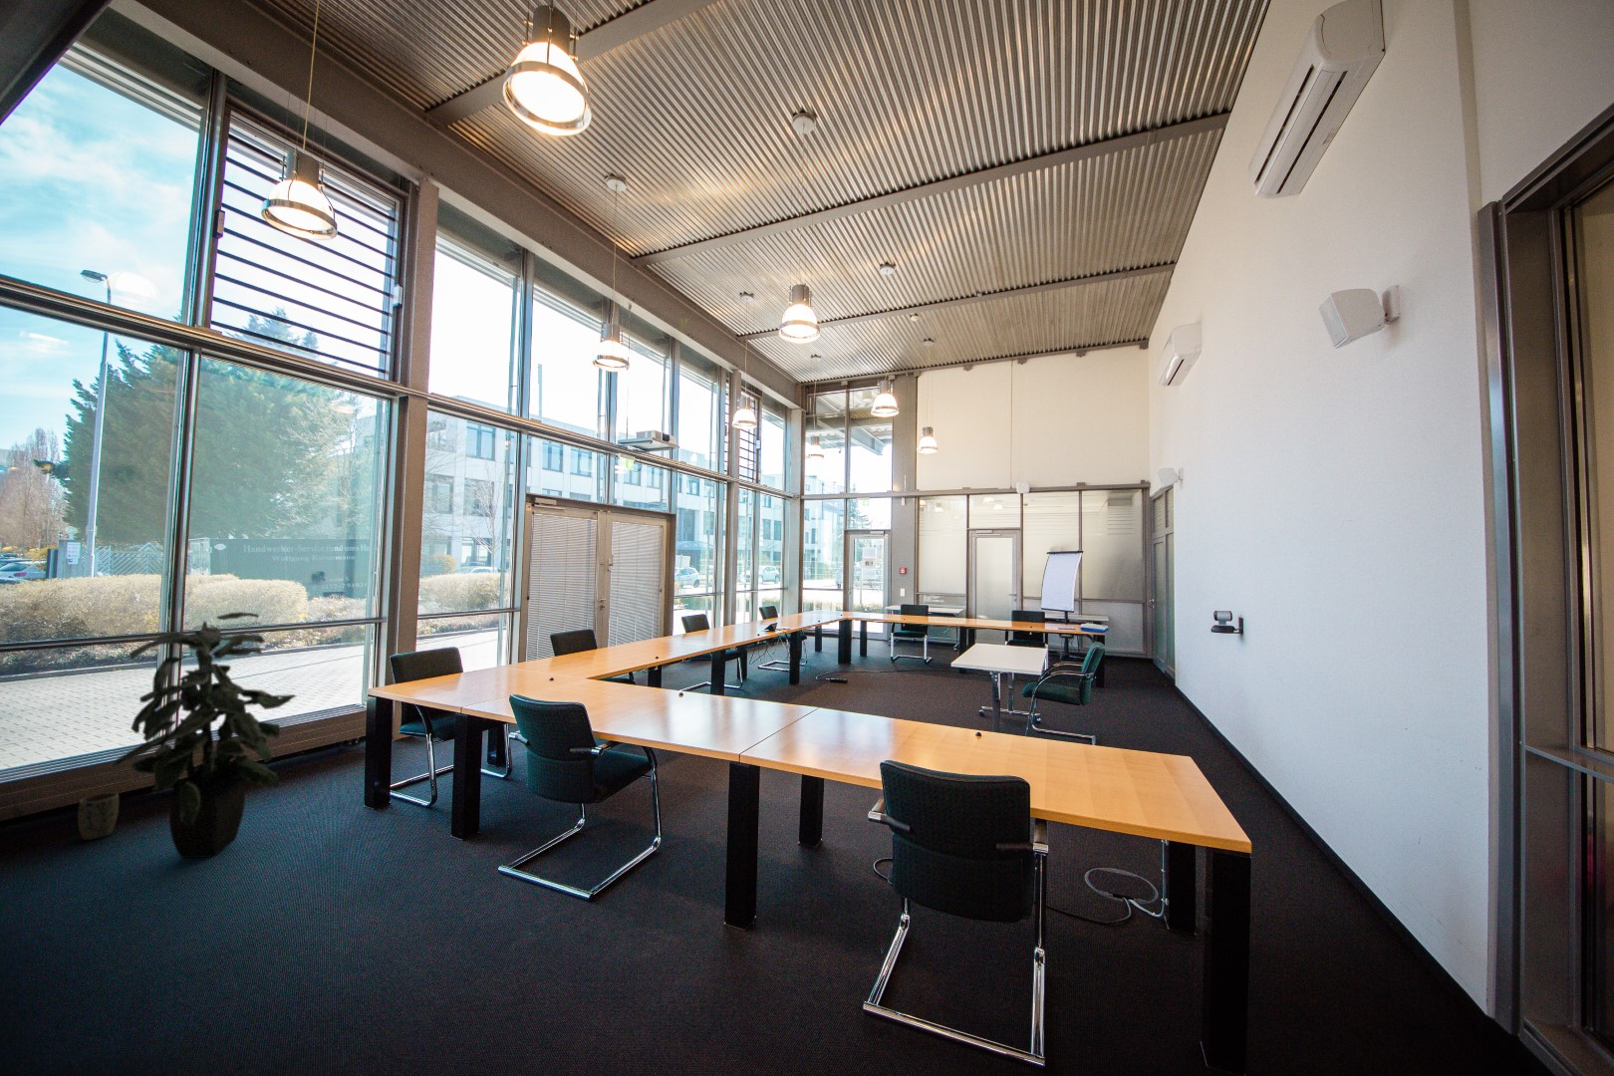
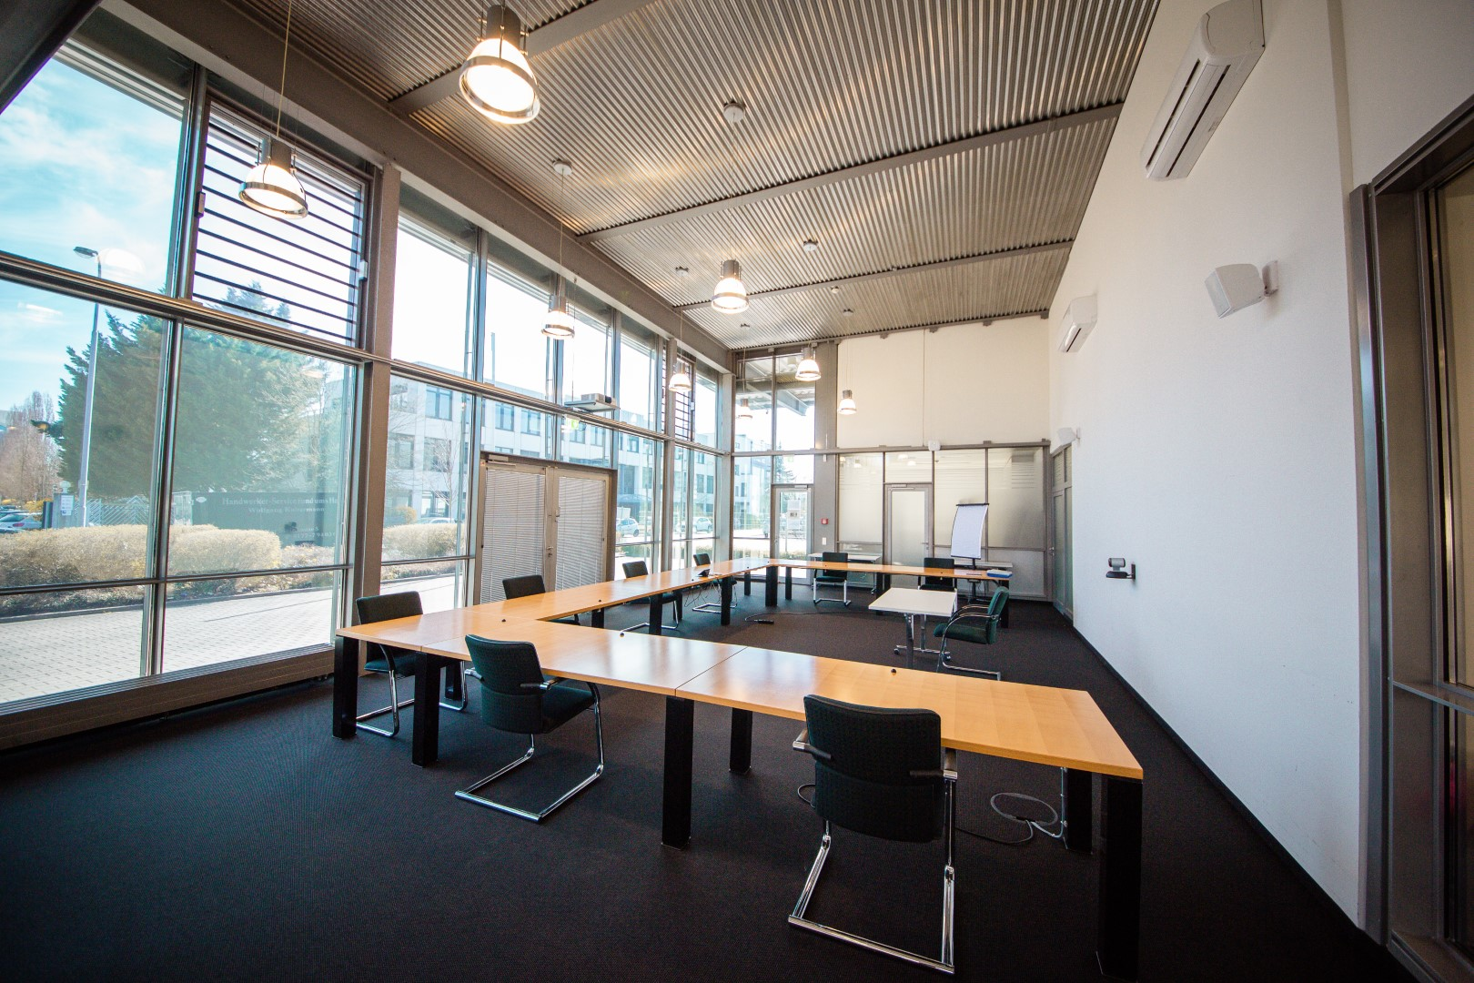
- plant pot (97, 815)
- indoor plant (217, 734)
